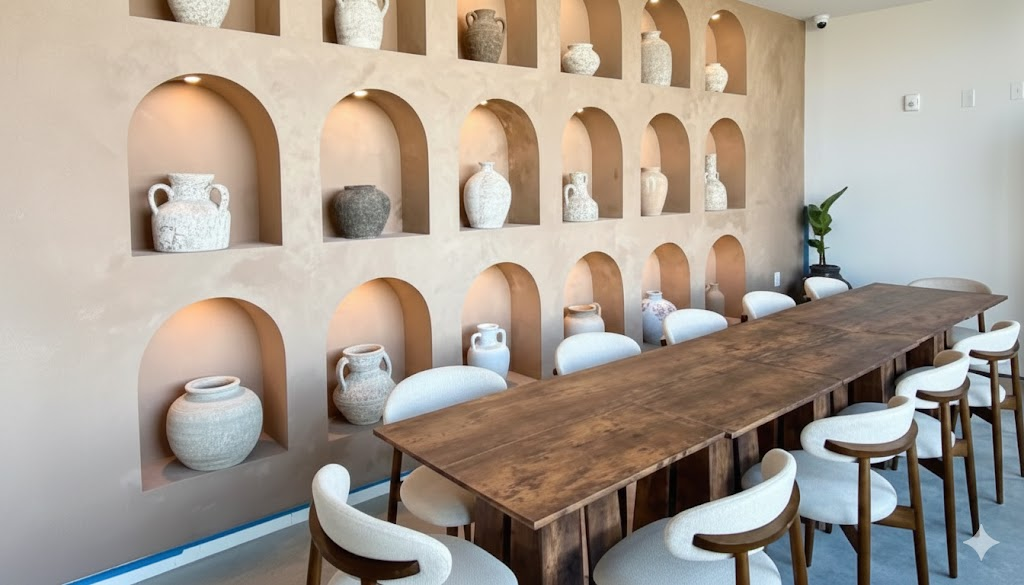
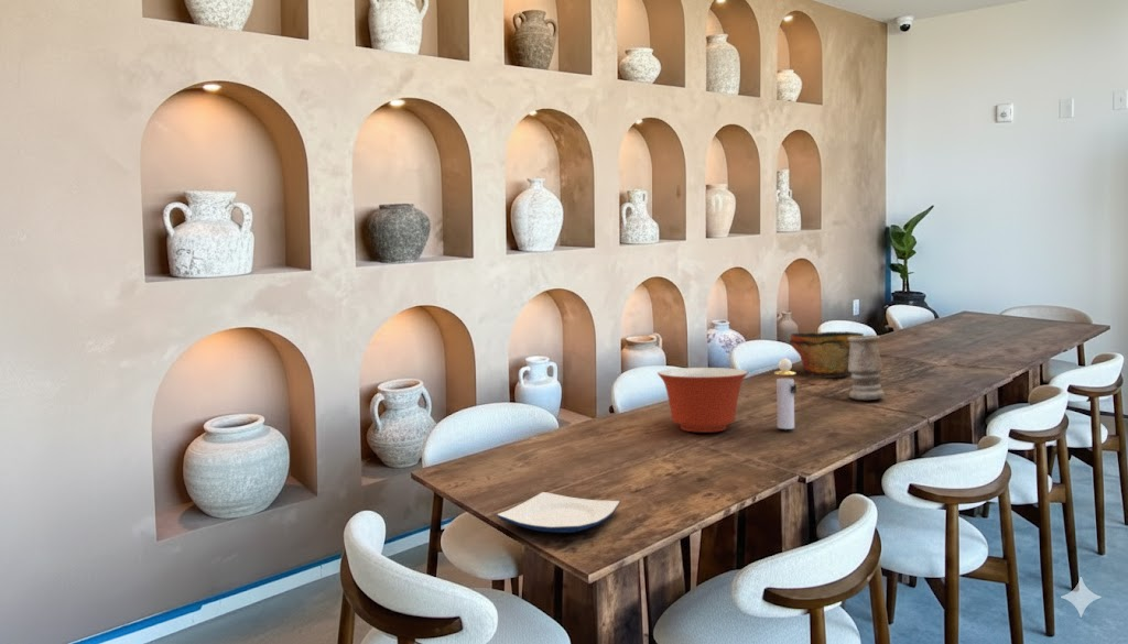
+ plate (560, 514)
+ bowl (826, 353)
+ mixing bowl (703, 400)
+ perfume bottle (785, 394)
+ vase (866, 367)
